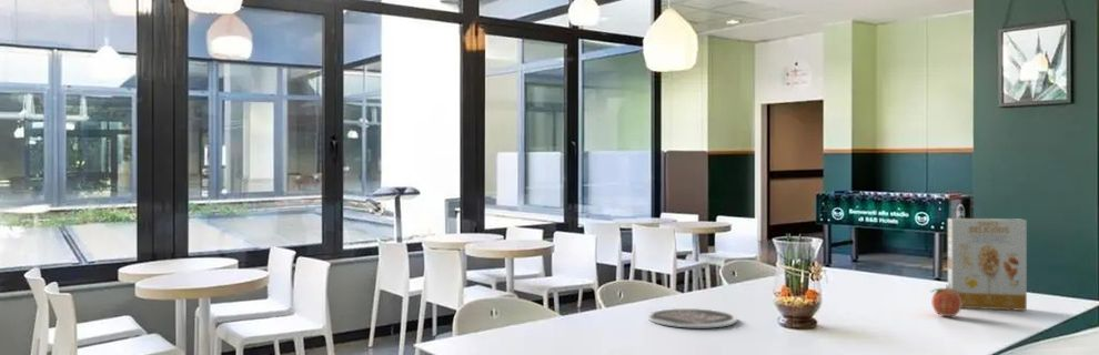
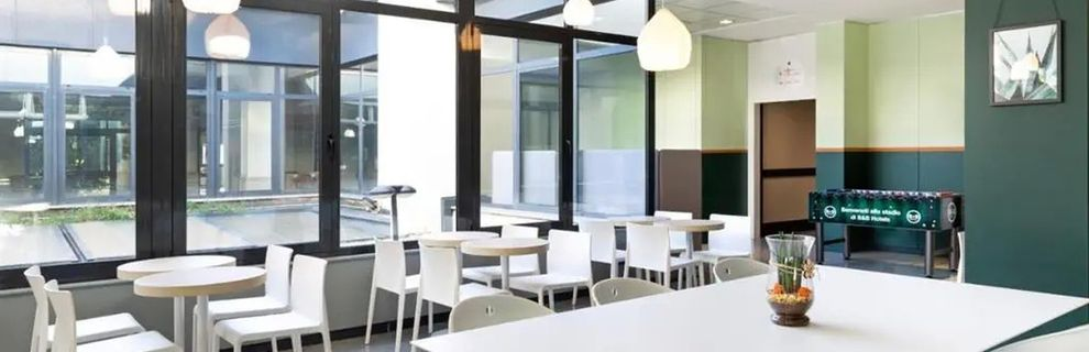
- fruit (946, 300)
- plate (692, 317)
- cereal box (986, 263)
